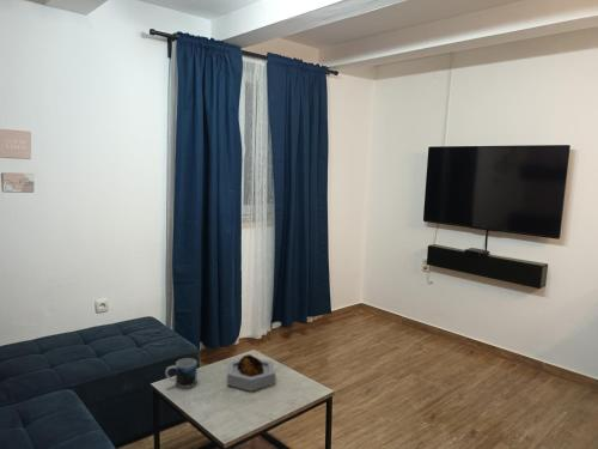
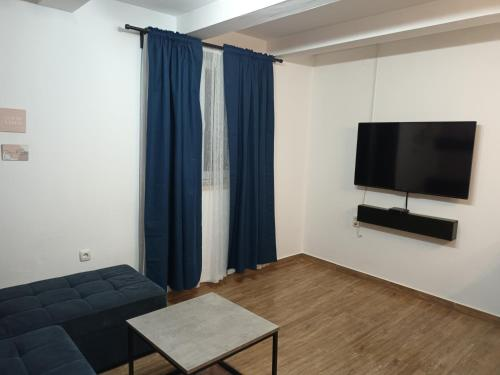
- decorative bowl (250, 366)
- mug (181, 374)
